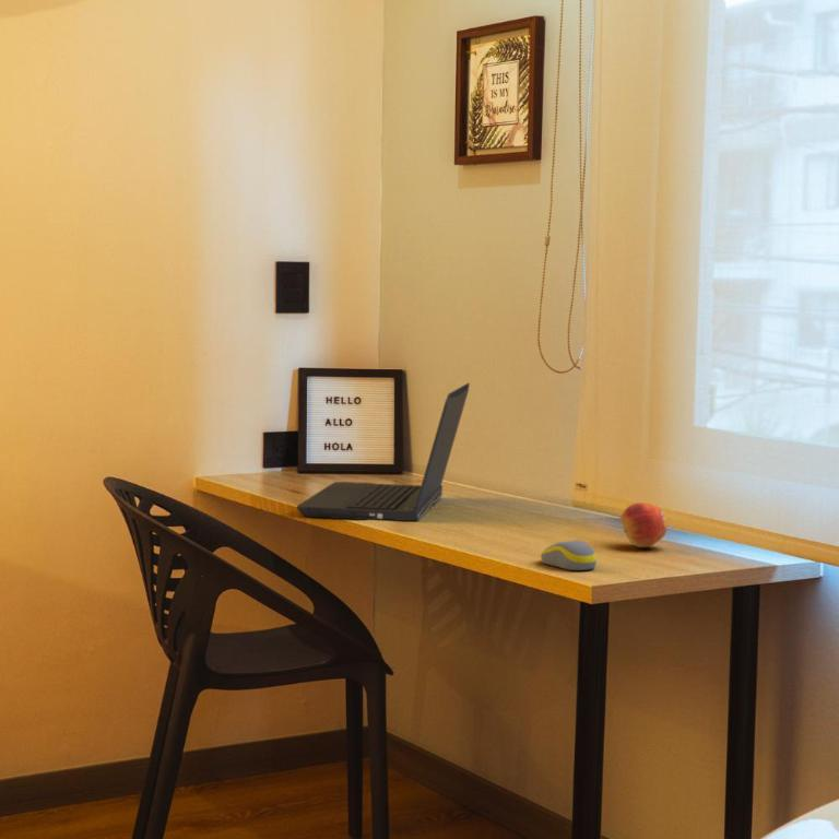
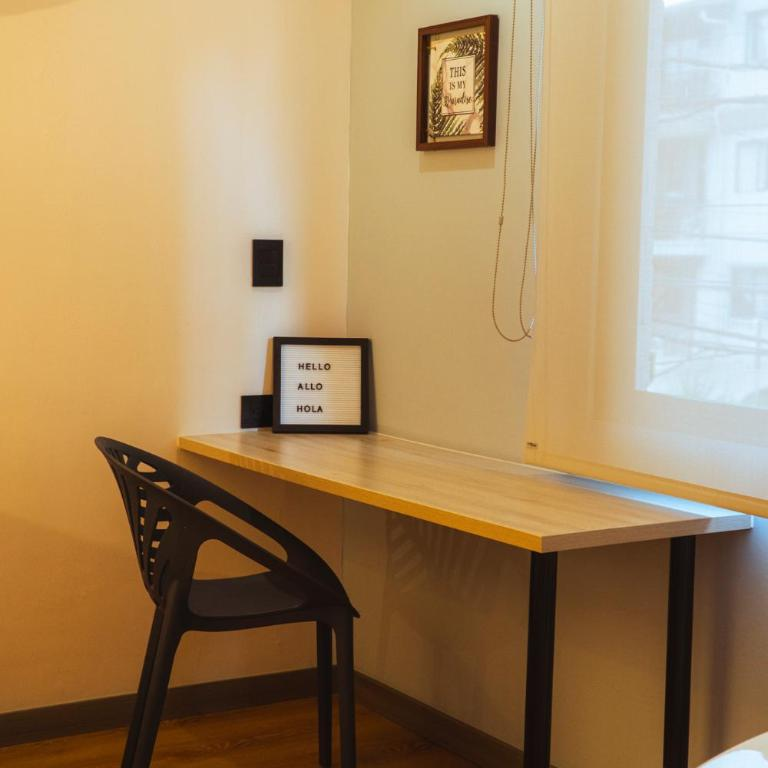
- fruit (643, 525)
- computer mouse (568, 552)
- laptop computer (387, 484)
